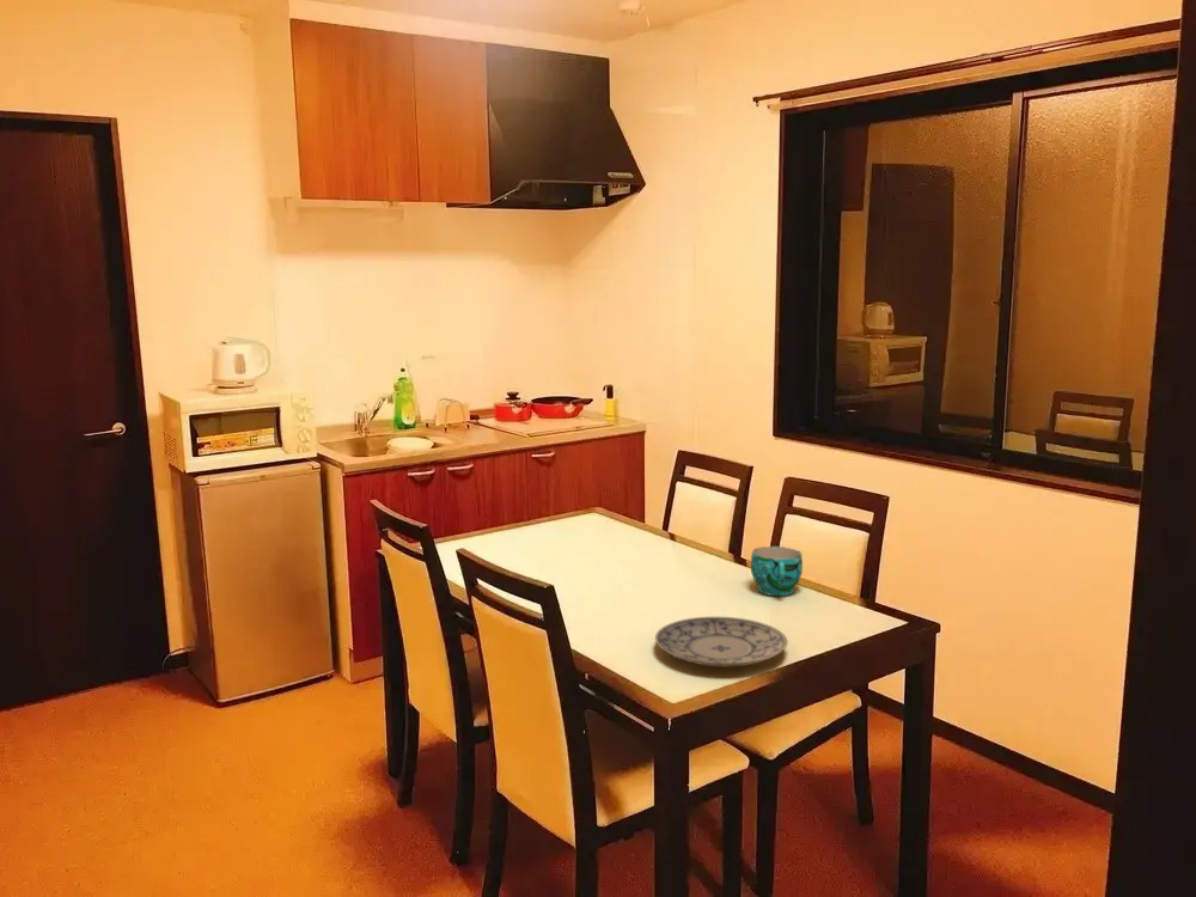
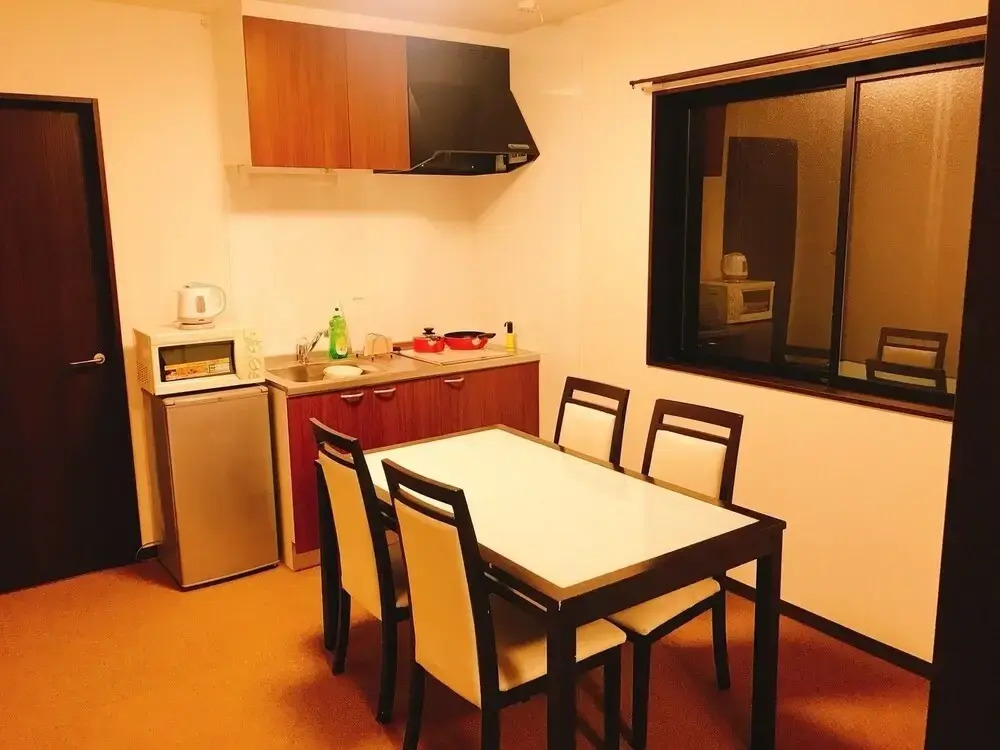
- plate (720, 645)
- cup (777, 572)
